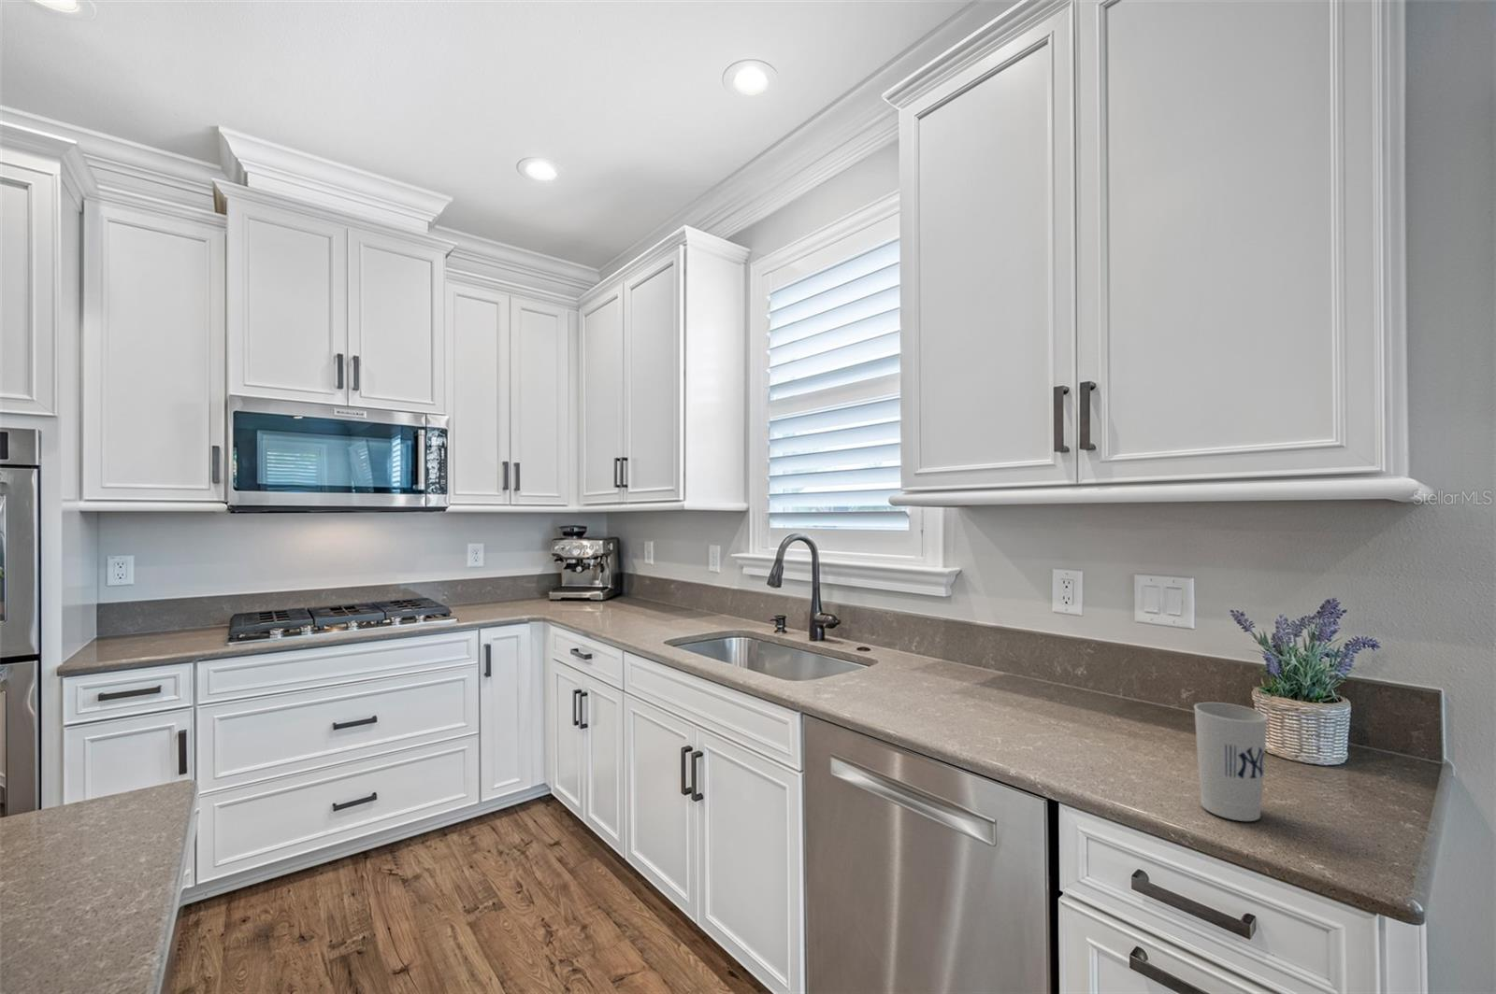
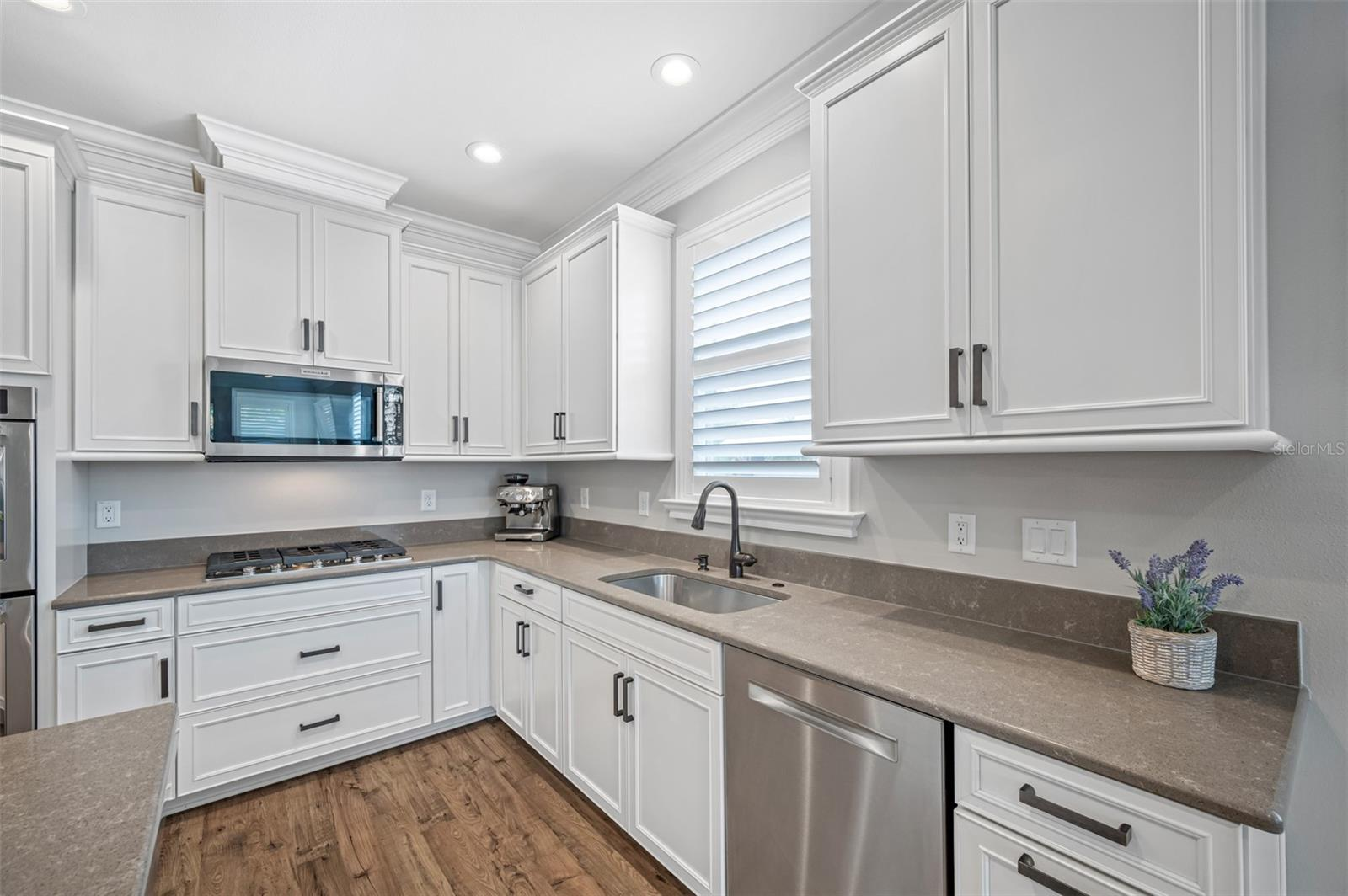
- cup (1230, 760)
